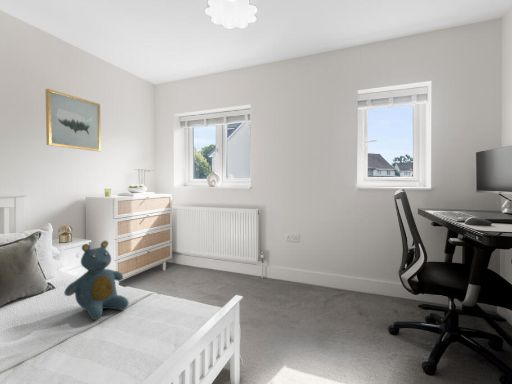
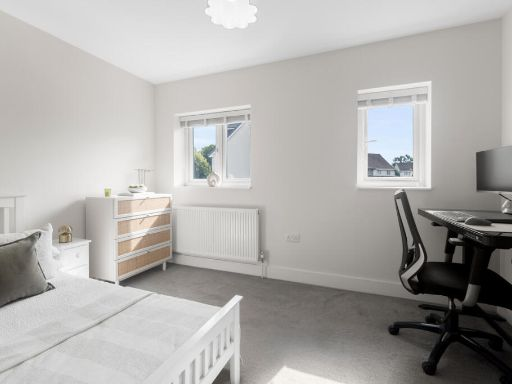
- wall art (75, 122)
- teddy bear (100, 276)
